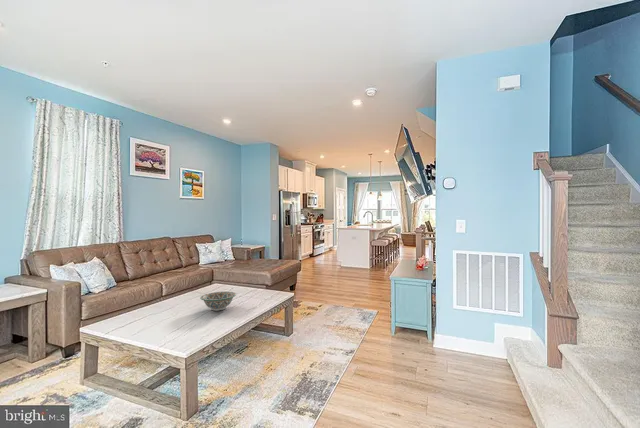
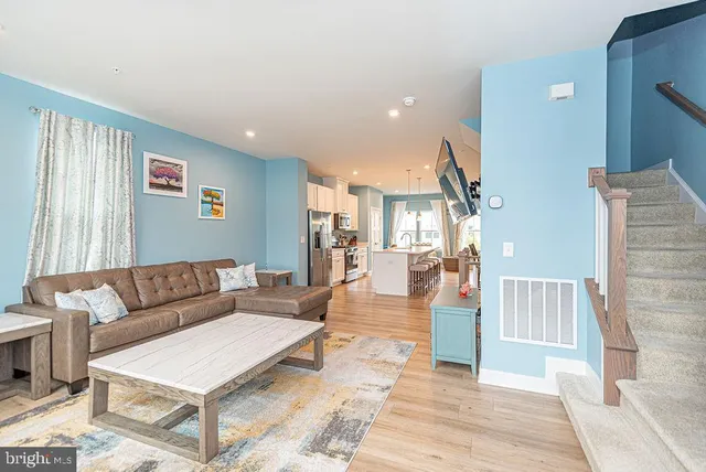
- decorative bowl (218, 301)
